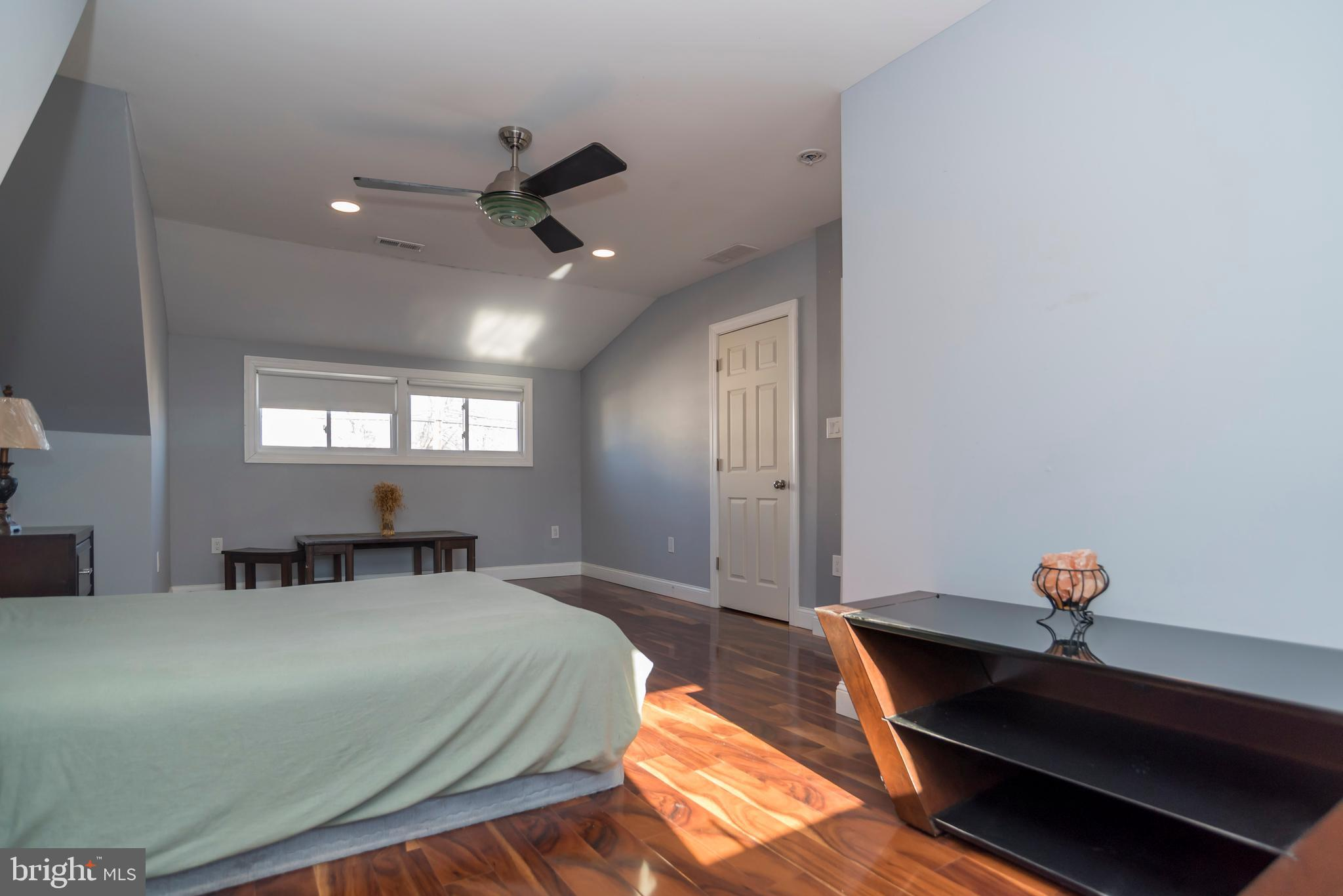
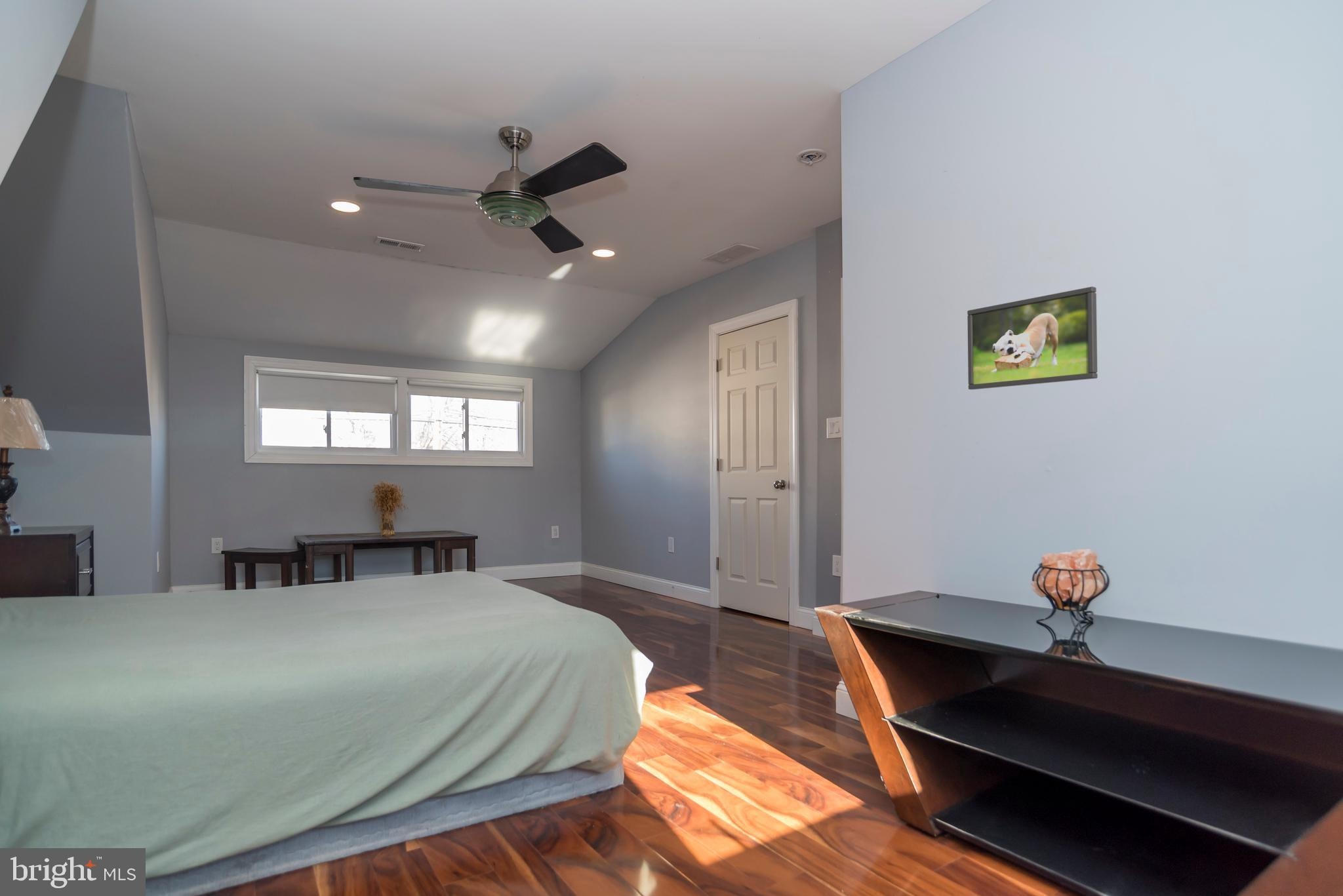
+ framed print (1028, 341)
